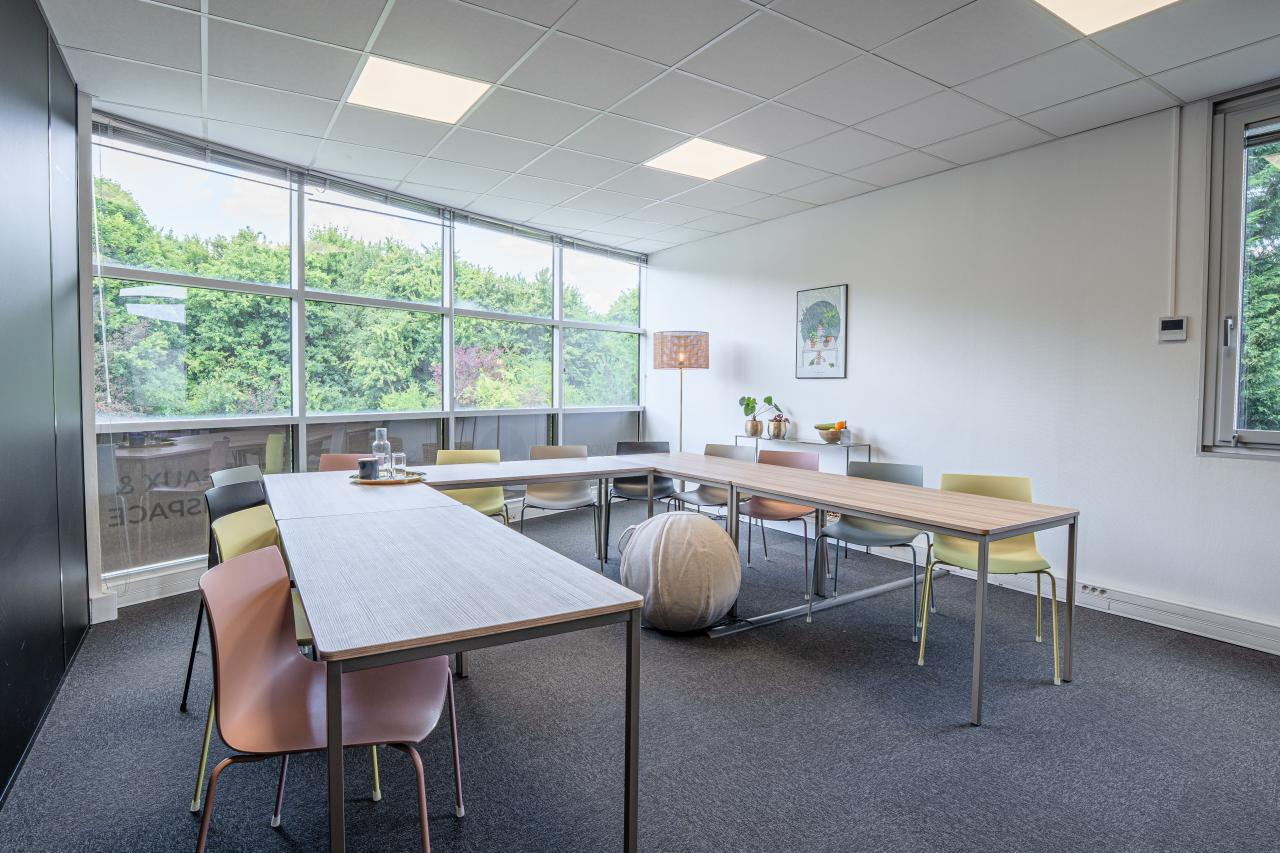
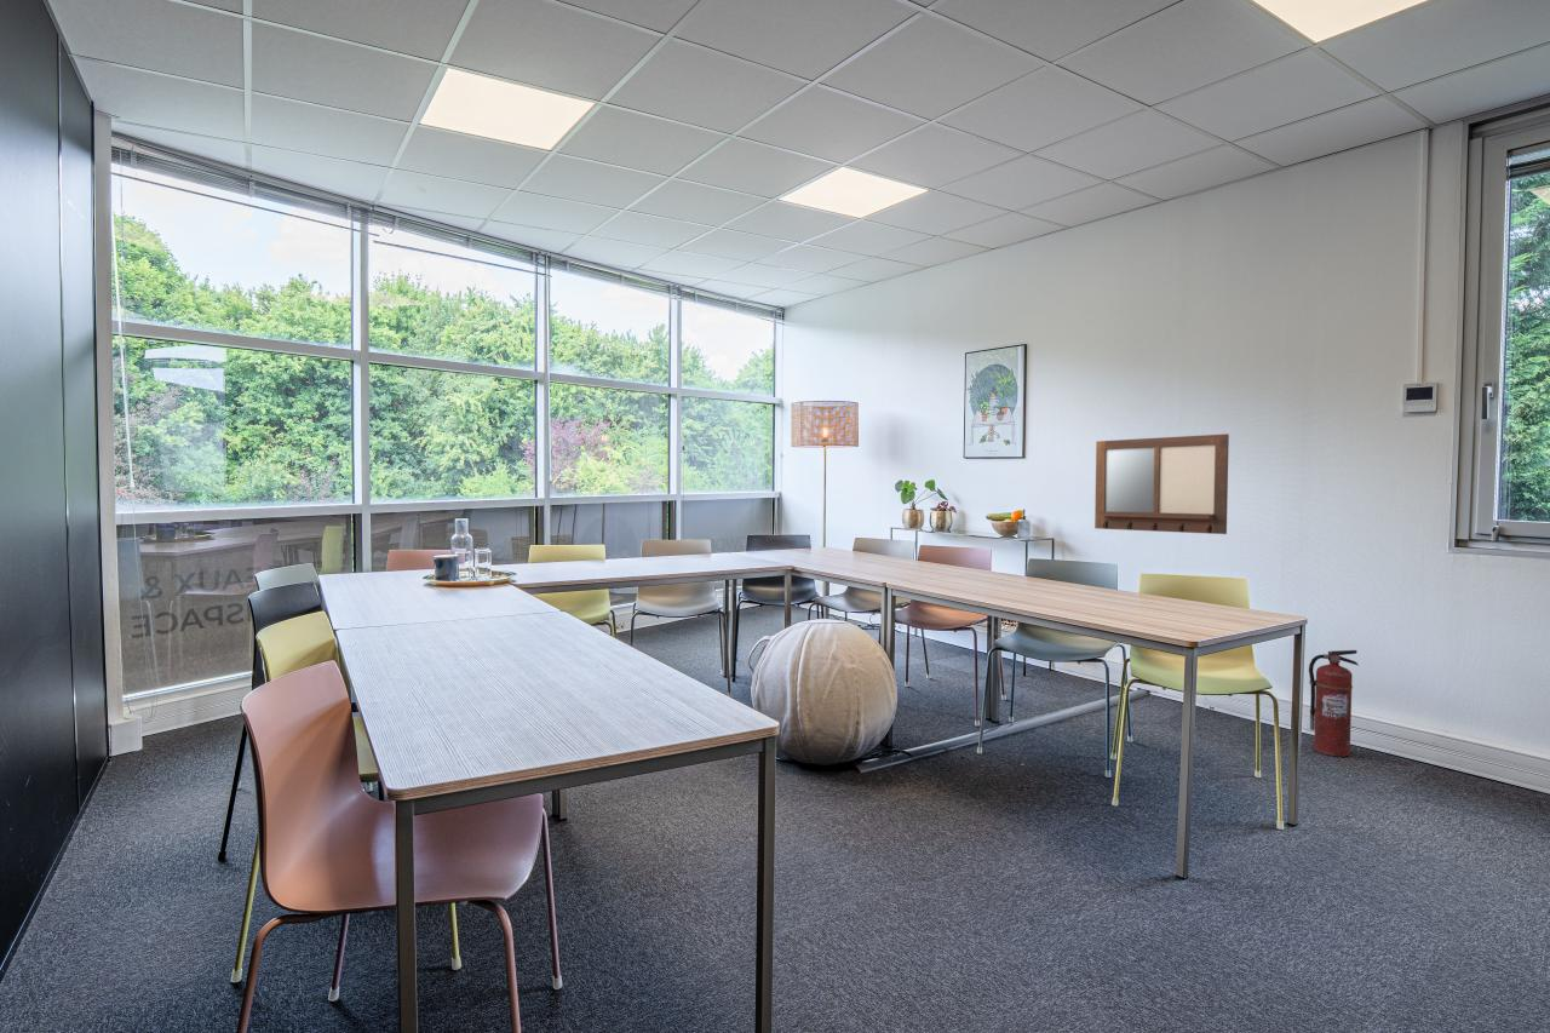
+ writing board (1154, 484)
+ fire extinguisher (1332, 700)
